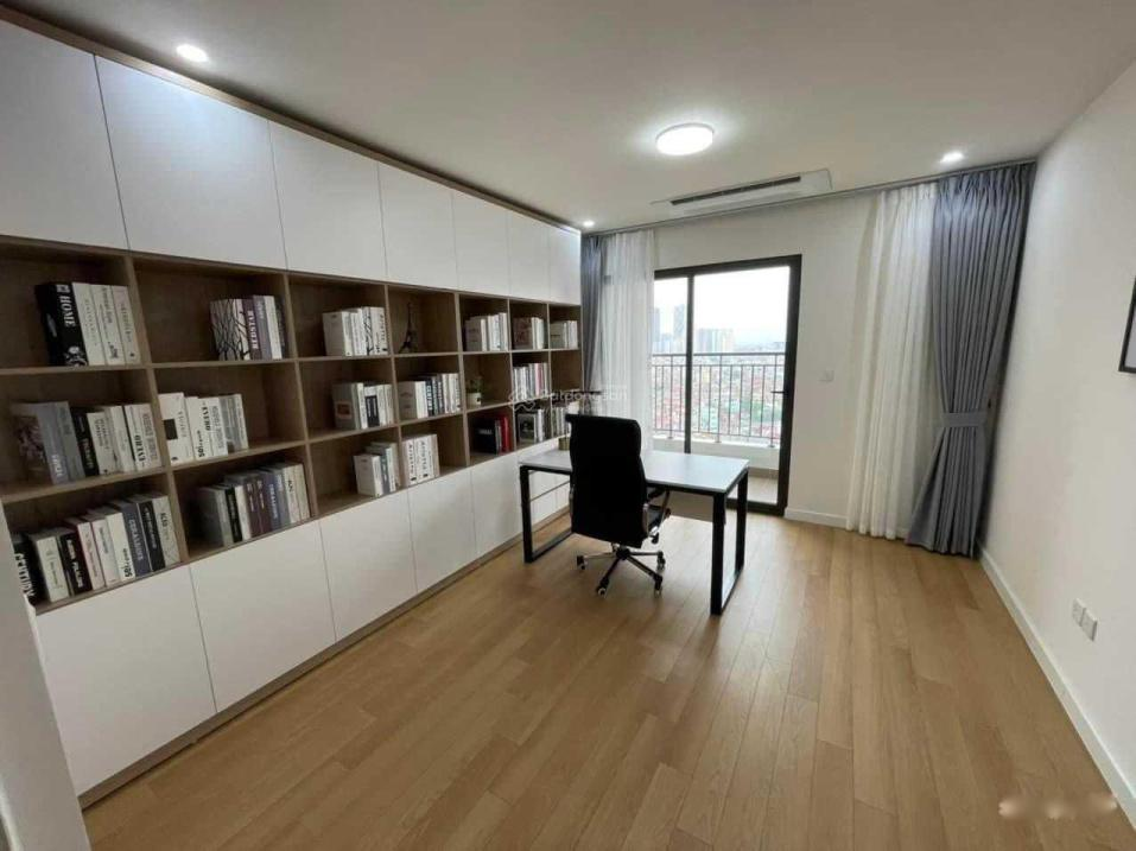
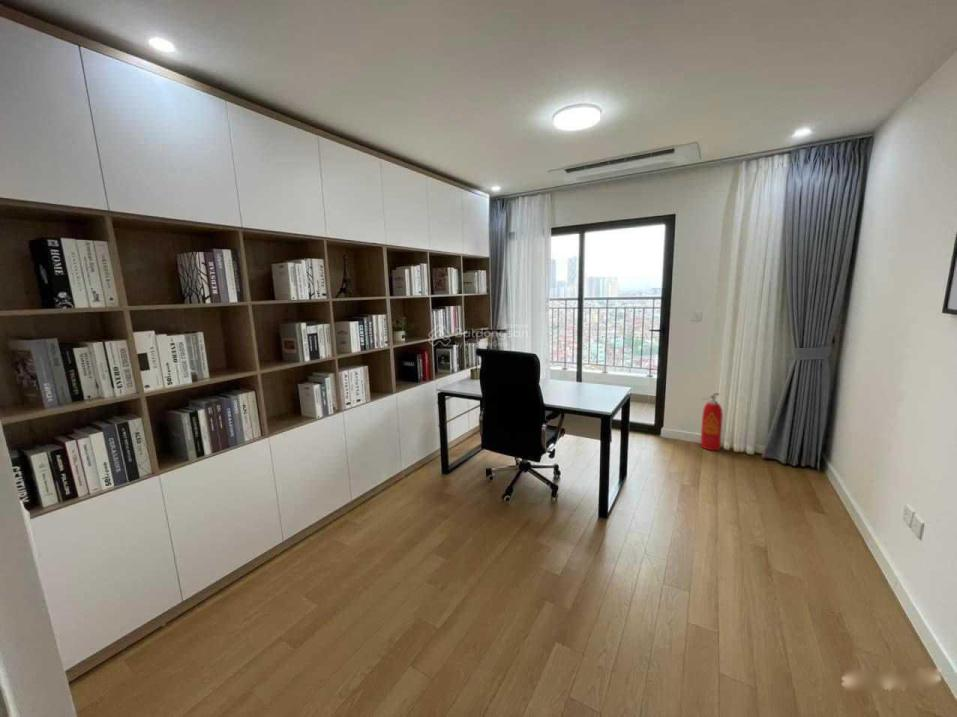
+ fire extinguisher (713, 420)
